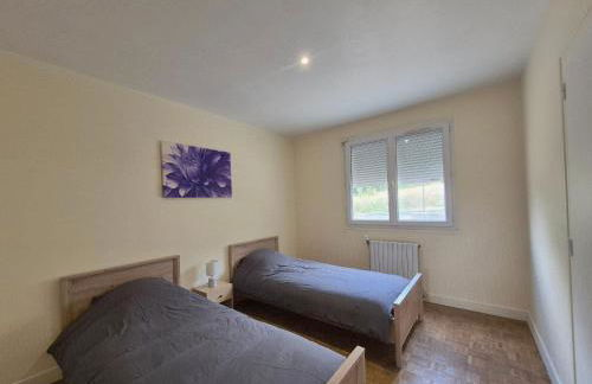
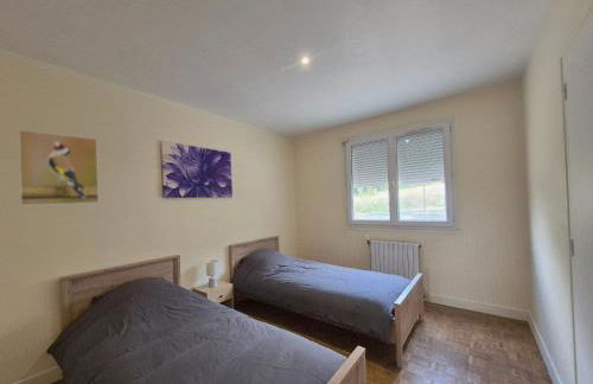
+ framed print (62, 168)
